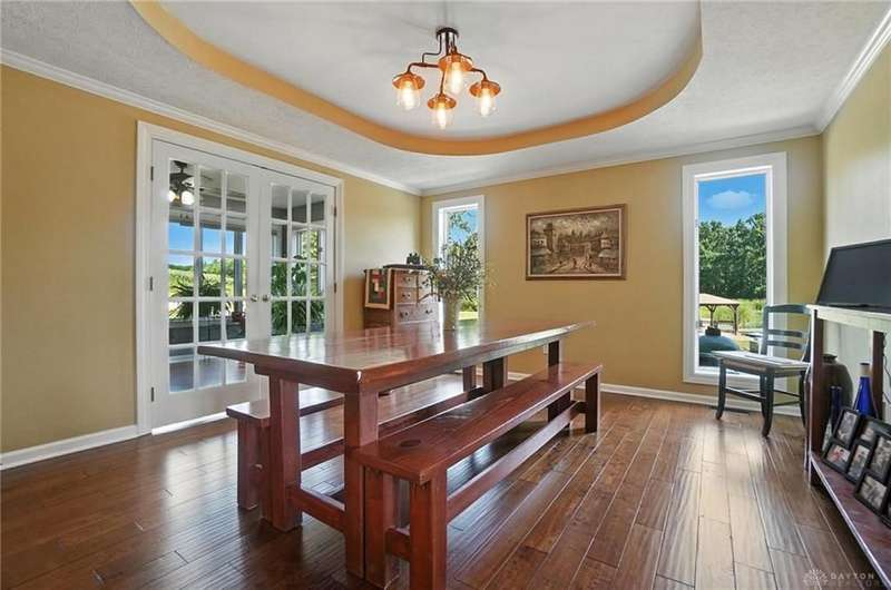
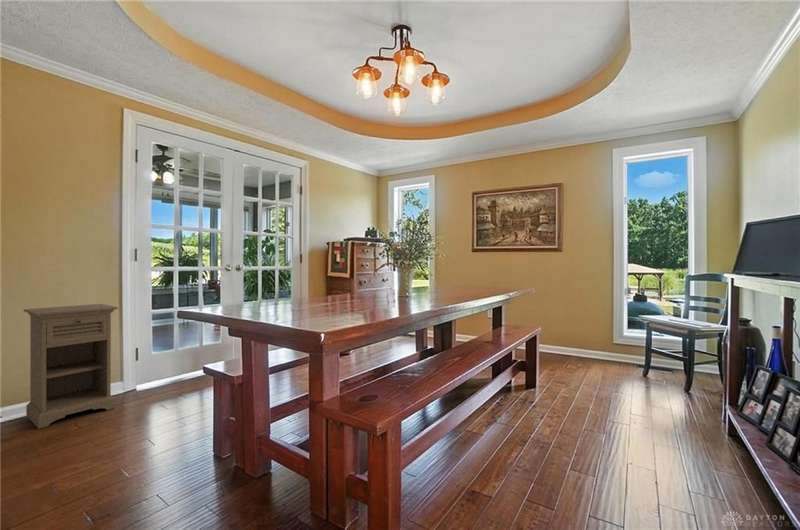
+ nightstand (72, 360)
